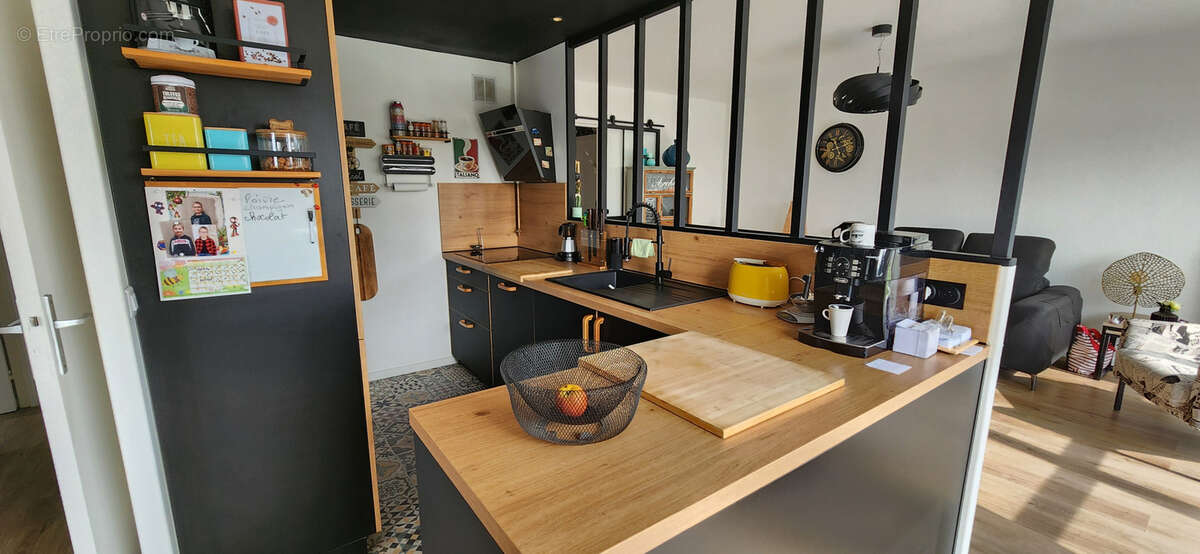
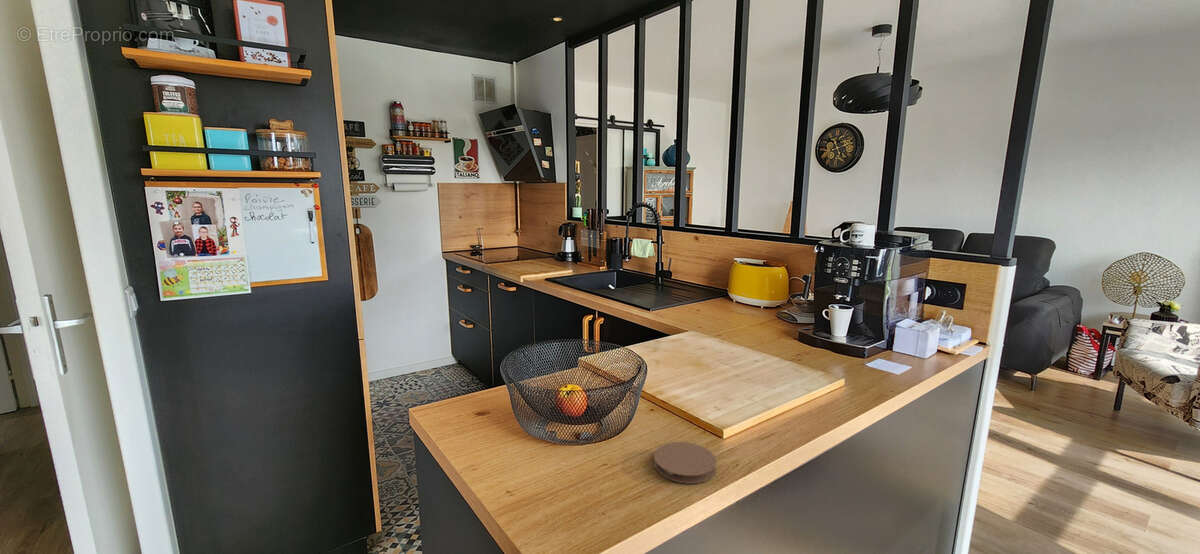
+ coaster (684, 461)
